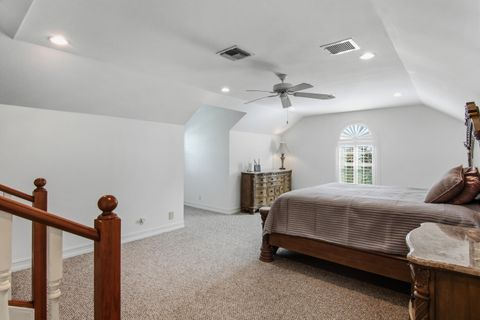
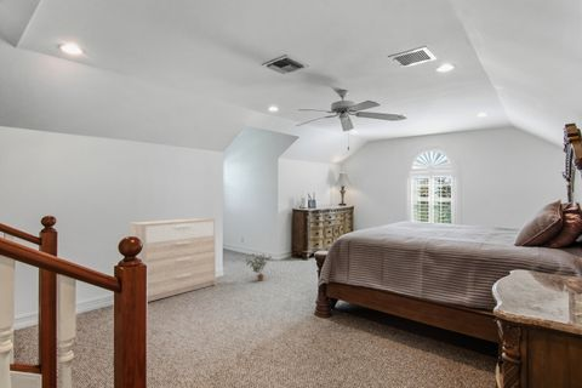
+ potted plant (259, 267)
+ sideboard (175, 256)
